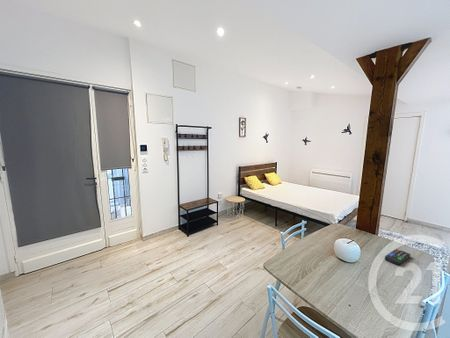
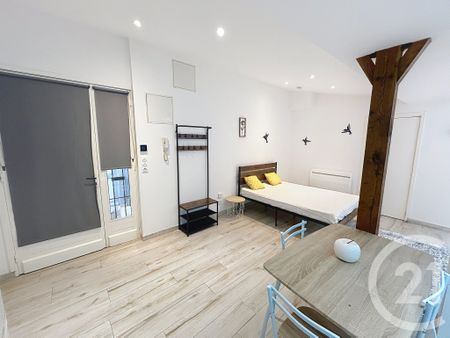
- remote control (397, 256)
